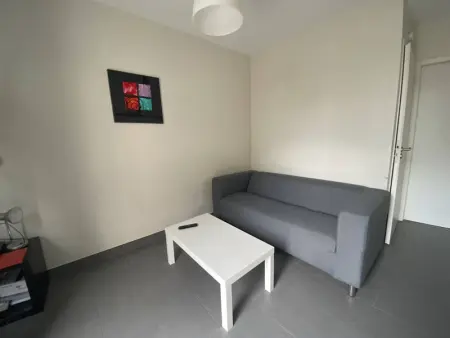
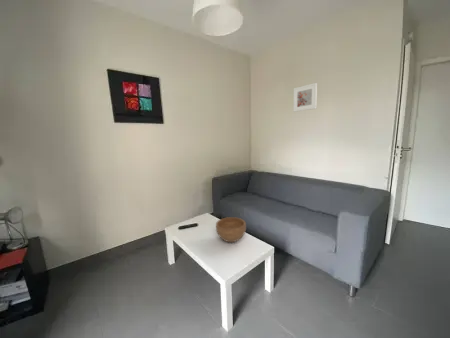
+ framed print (304, 98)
+ bowl (231, 231)
